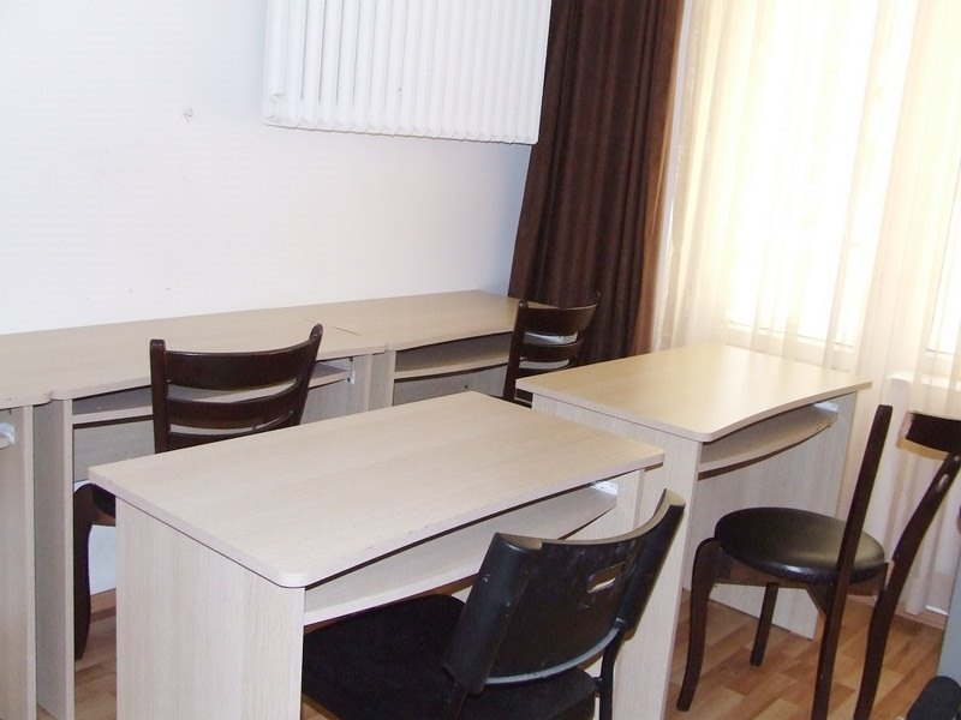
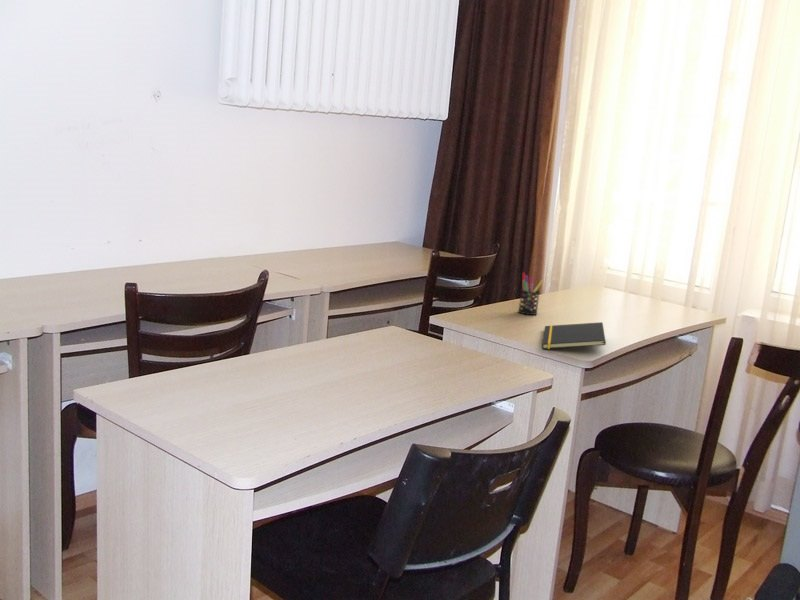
+ pen holder (527, 293)
+ notepad (573, 335)
